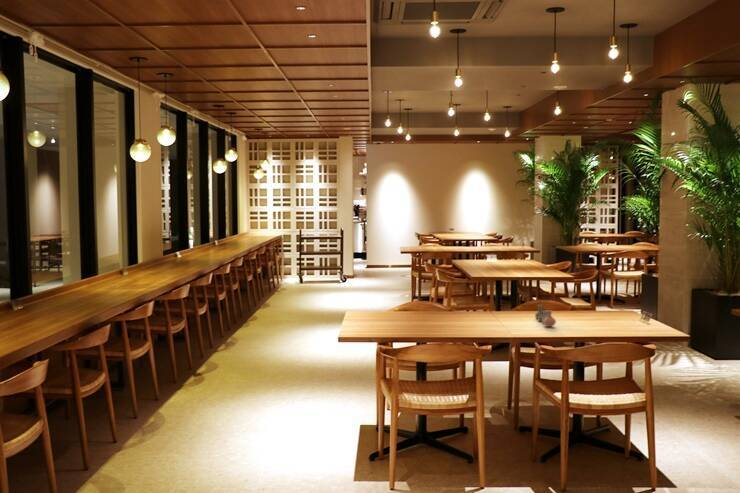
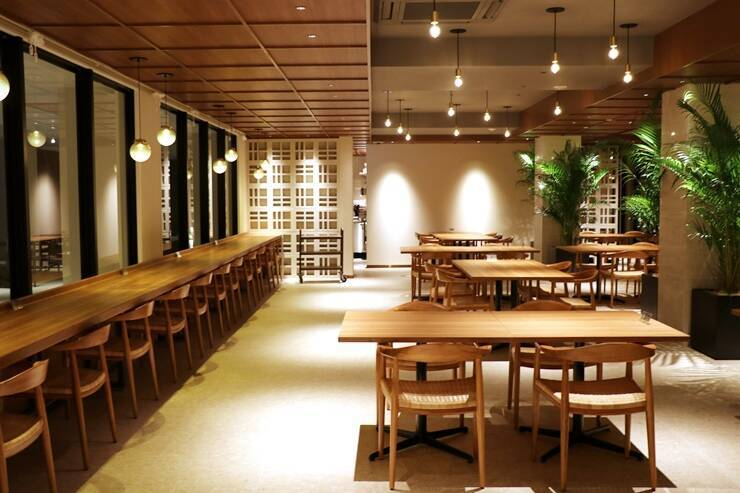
- vase (544, 315)
